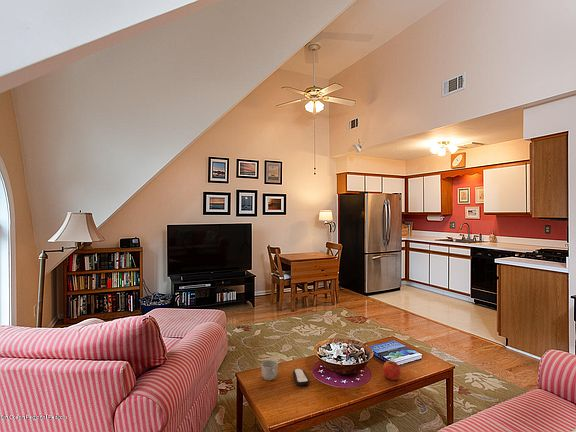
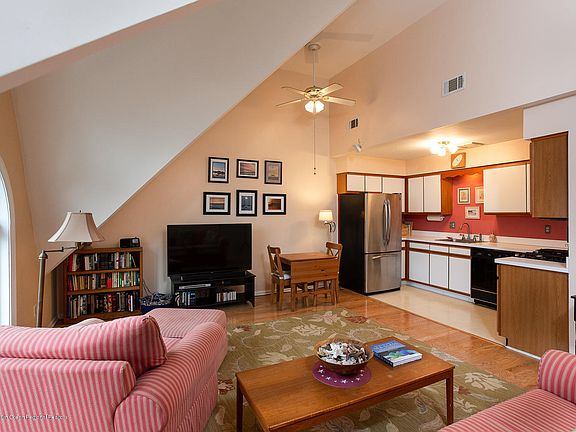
- mug (270, 371)
- remote control (300, 376)
- apple (391, 369)
